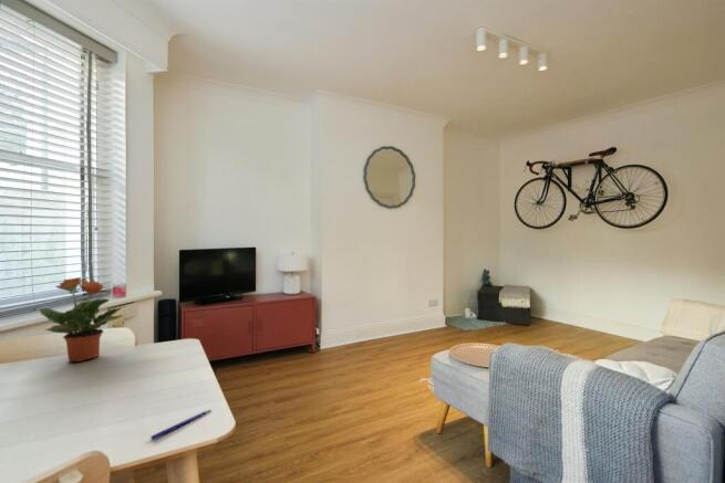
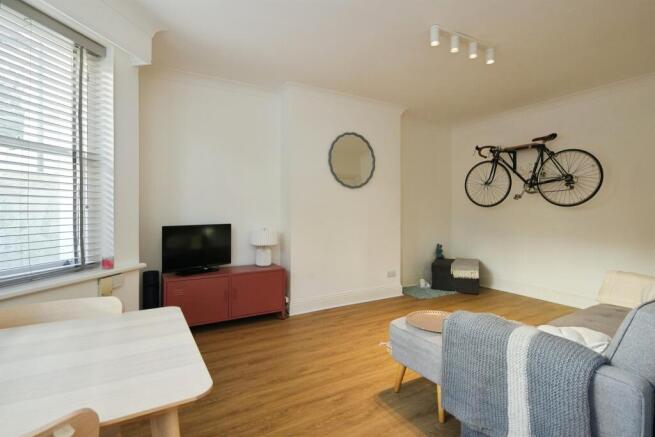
- pen (183, 423)
- potted plant (82, 317)
